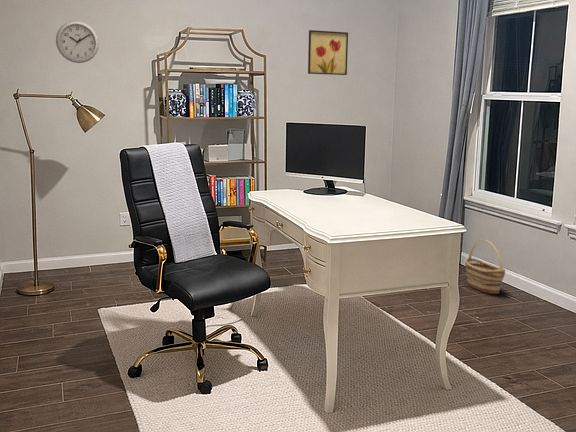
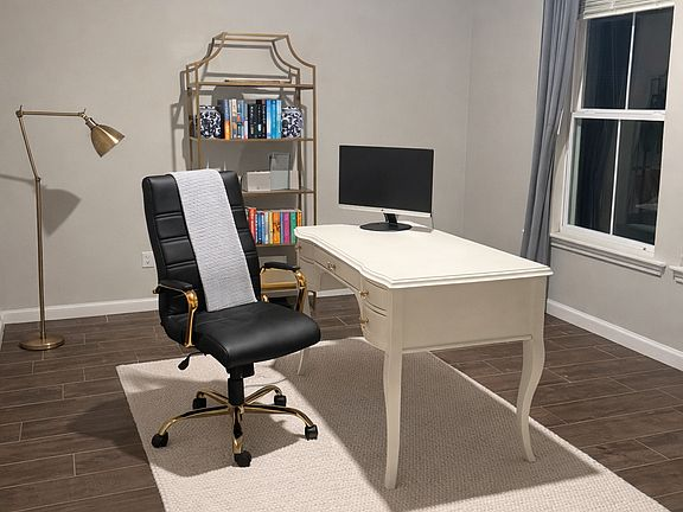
- wall art (327, 53)
- wall clock (77, 41)
- basket (485, 264)
